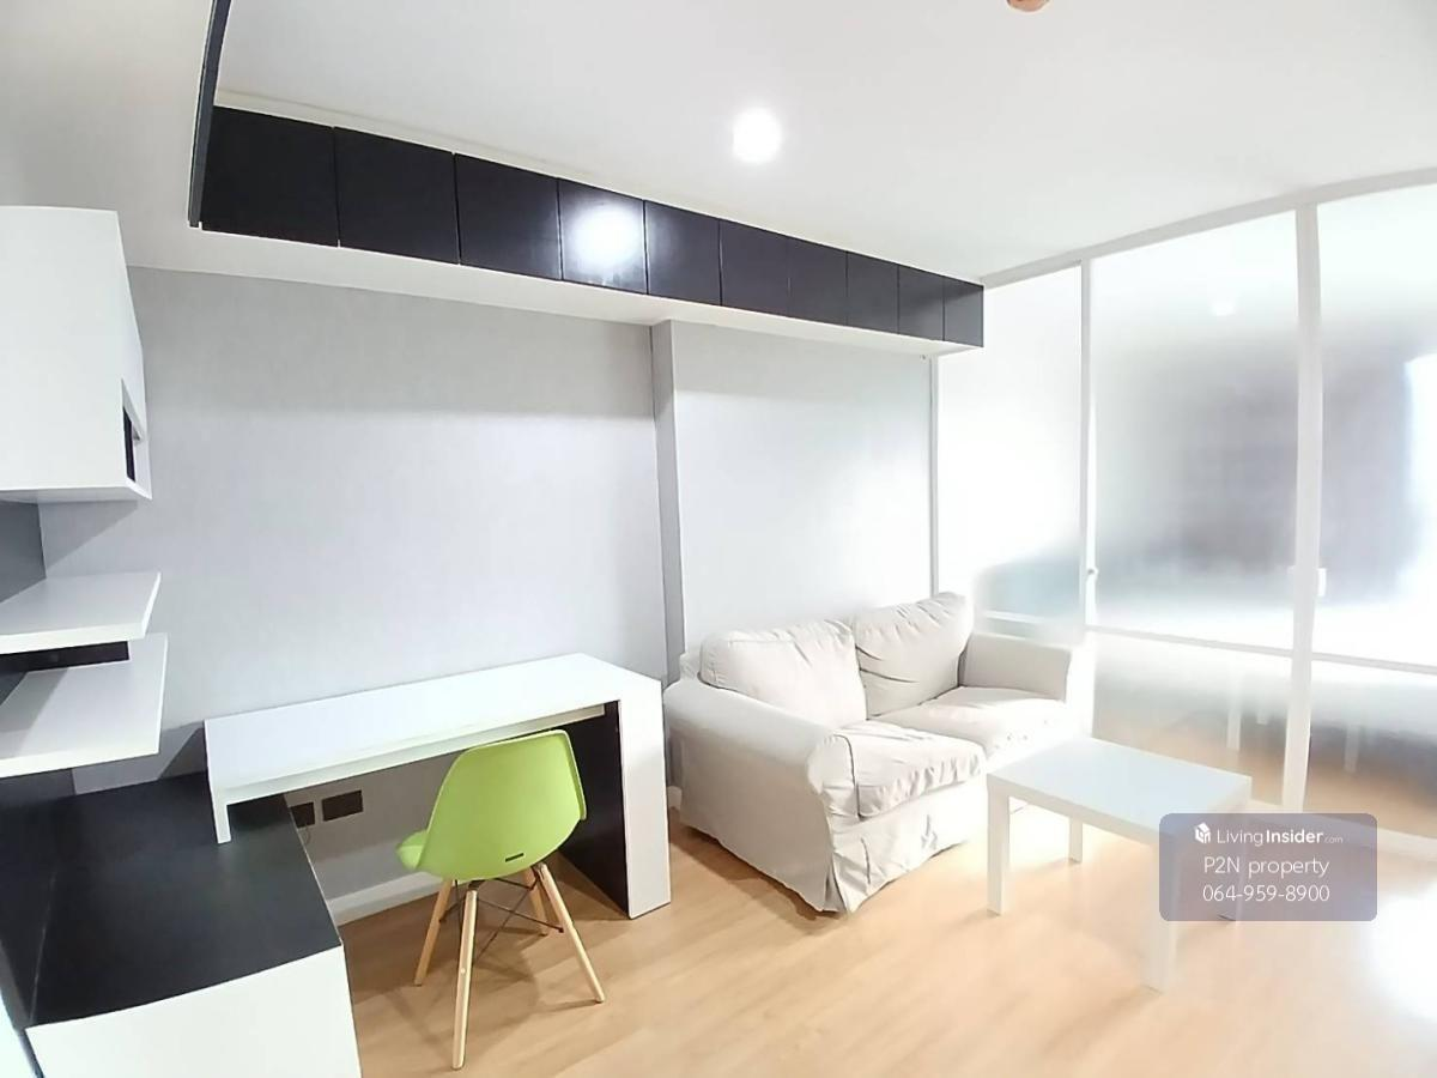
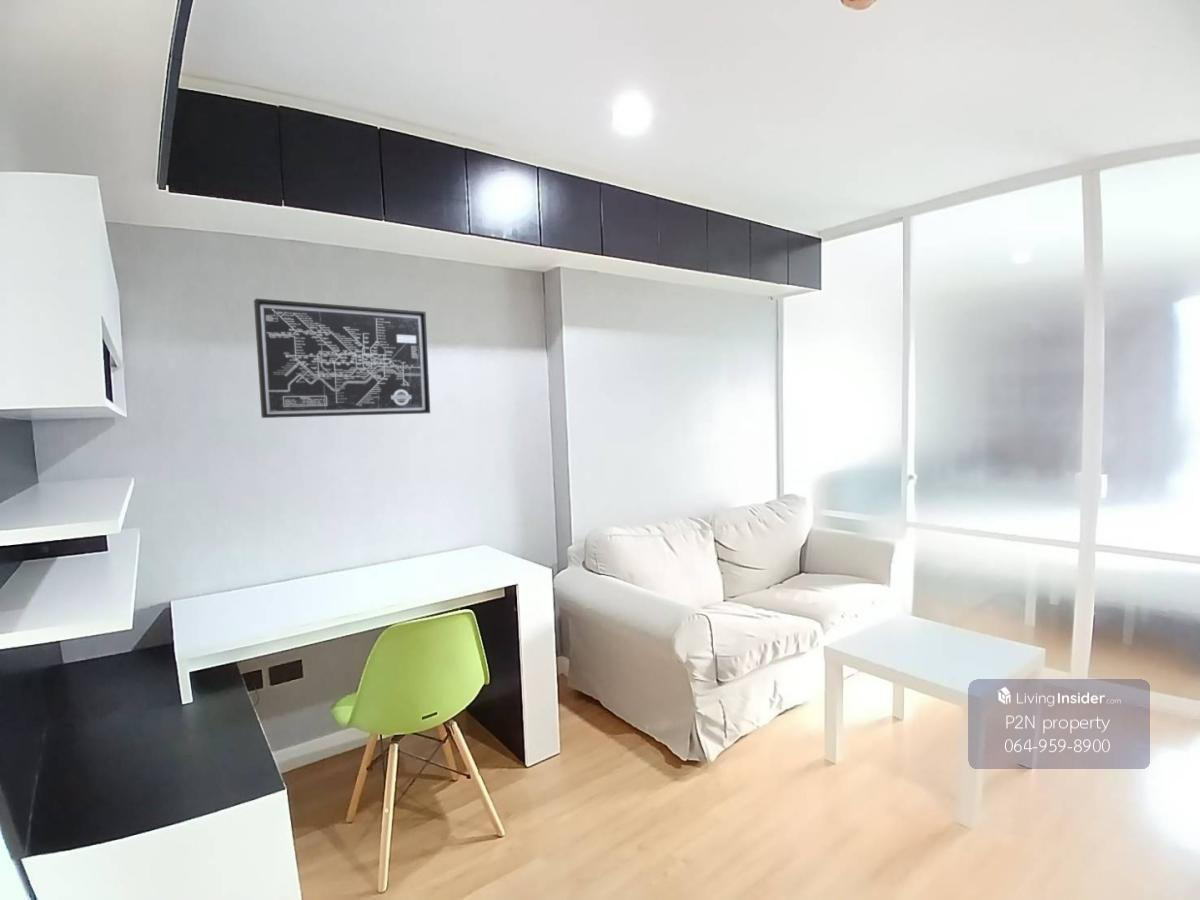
+ wall art (348, 361)
